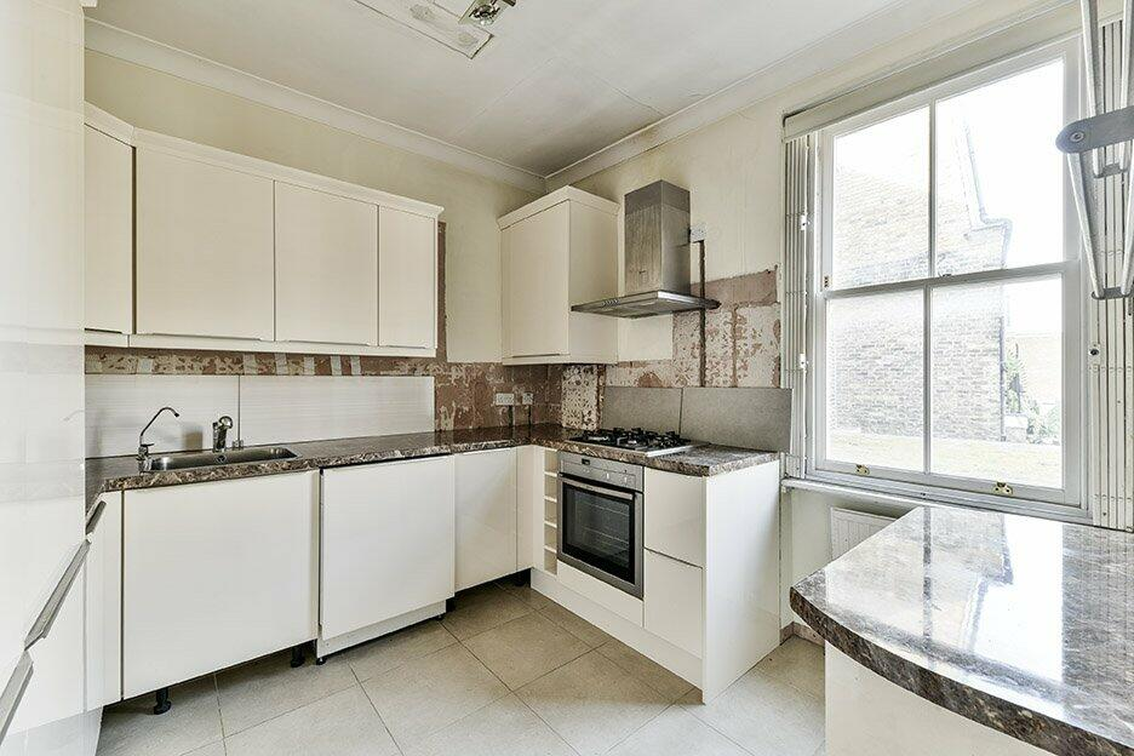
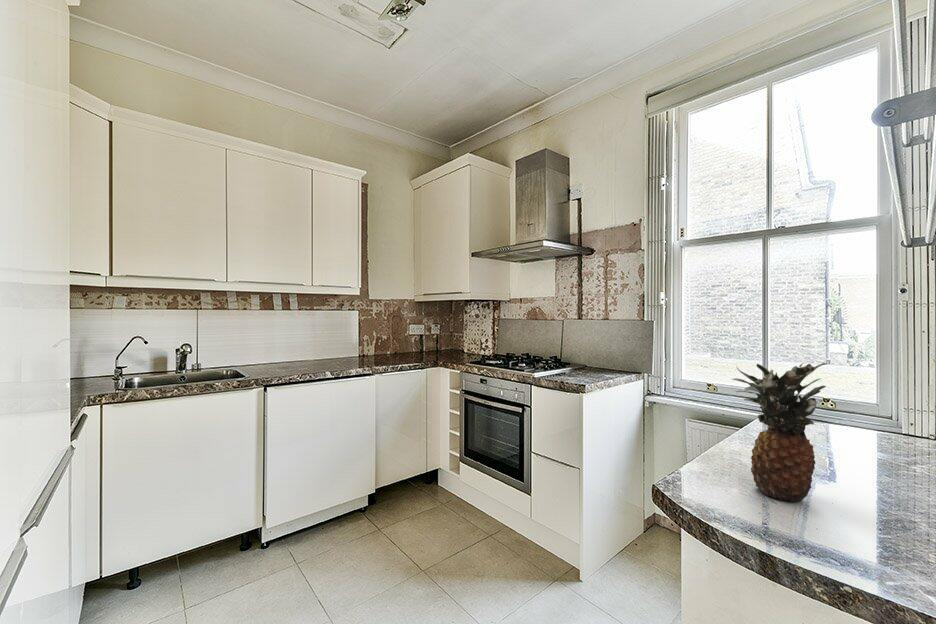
+ fruit (775, 426)
